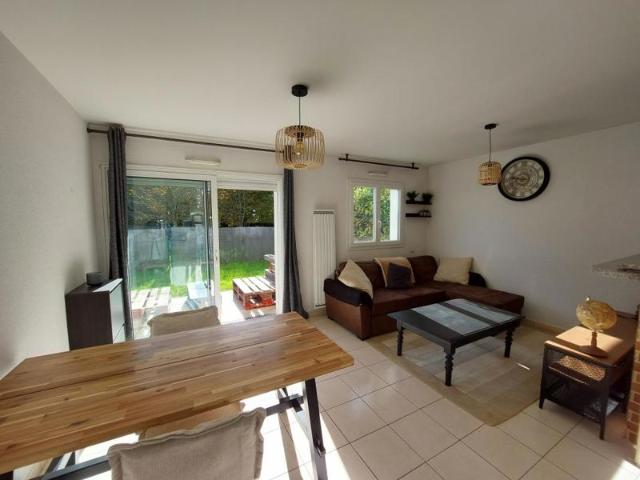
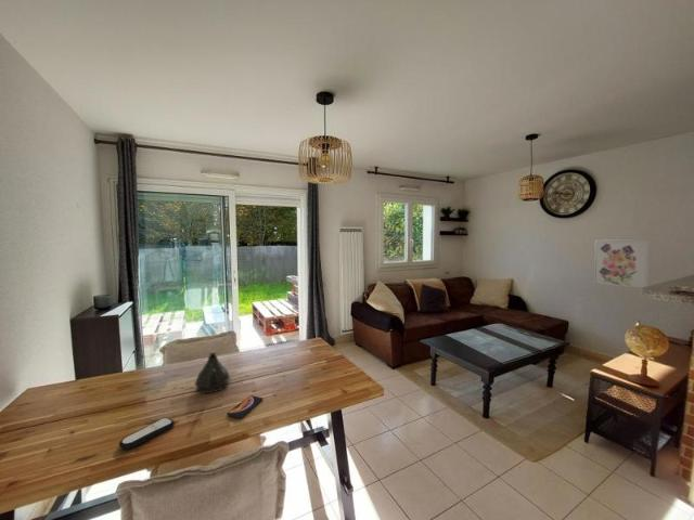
+ teapot (213, 373)
+ remote control (147, 432)
+ smartphone (245, 405)
+ wall art (619, 263)
